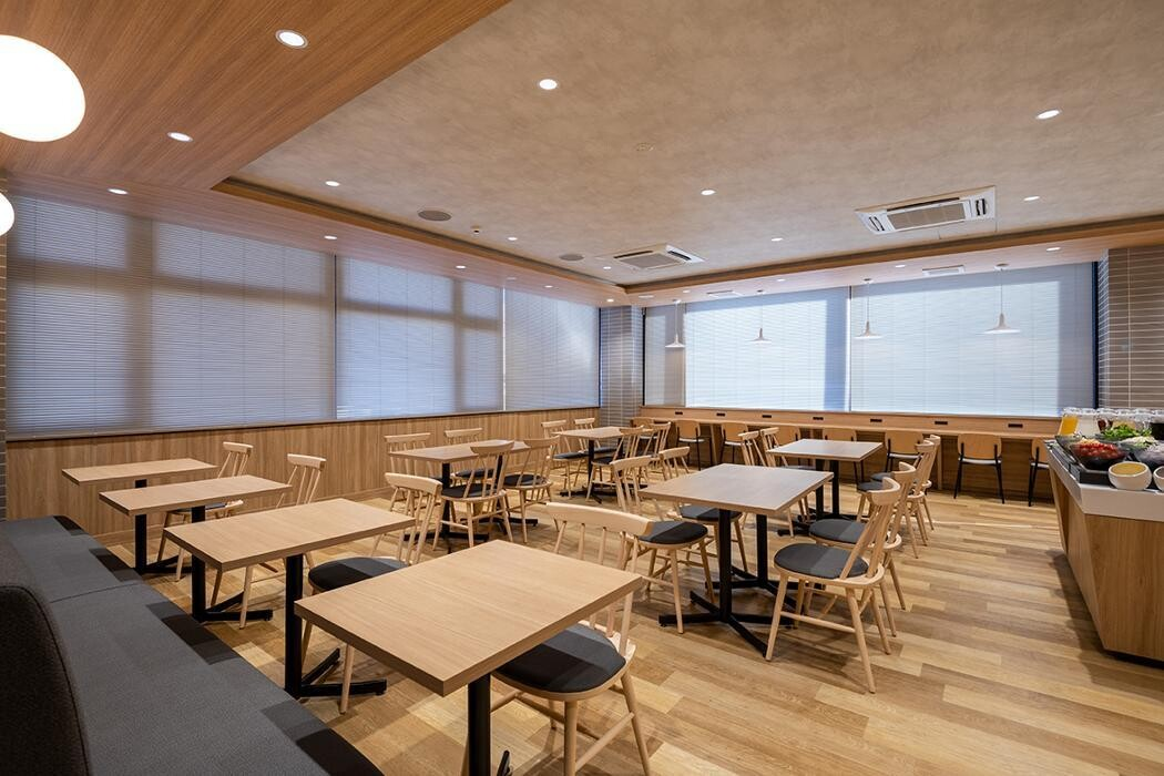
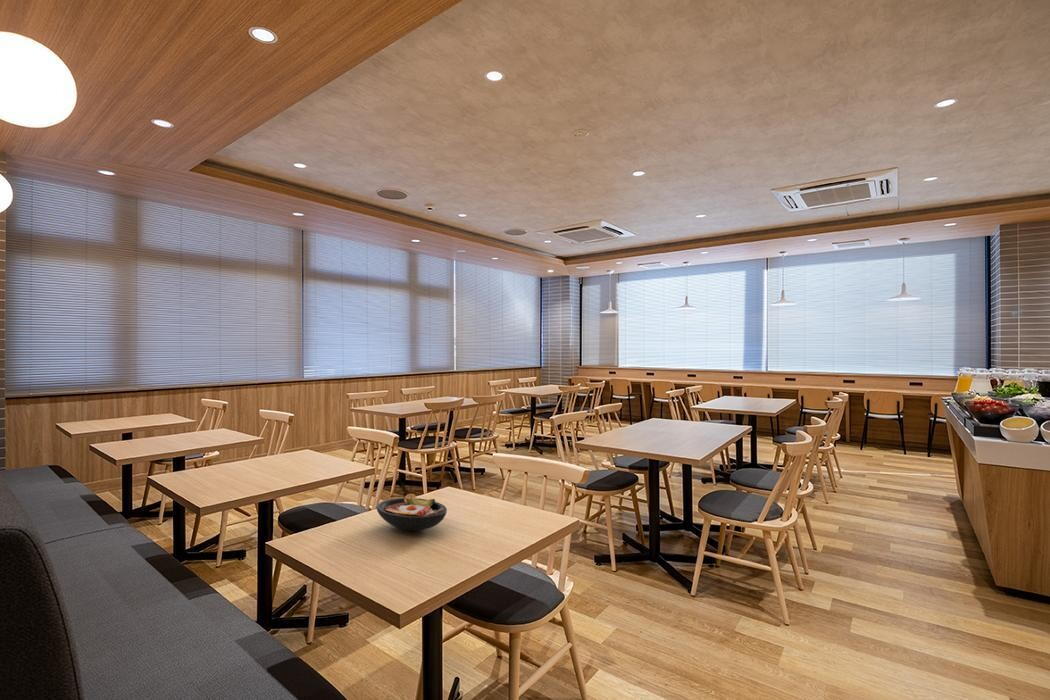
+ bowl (411, 514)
